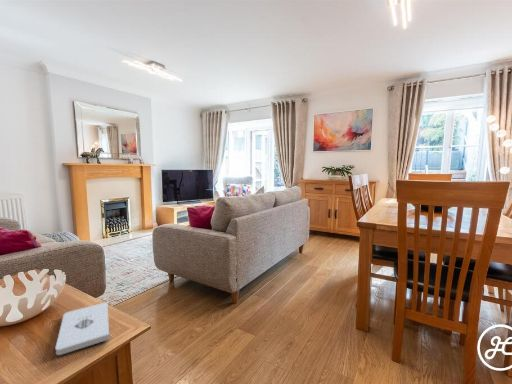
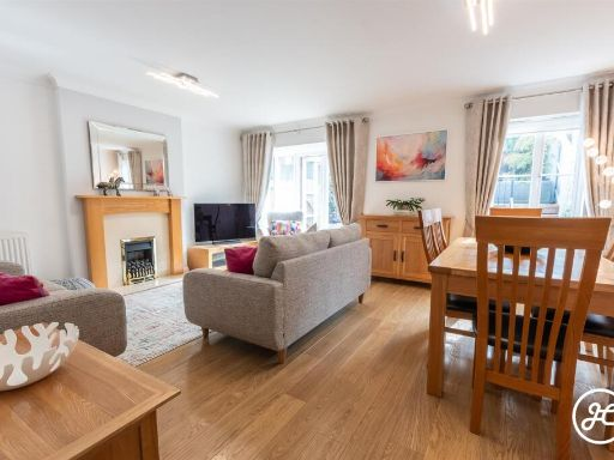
- notepad (85, 325)
